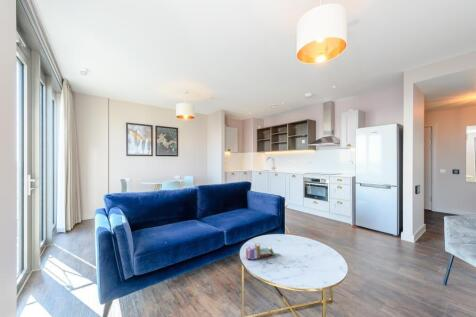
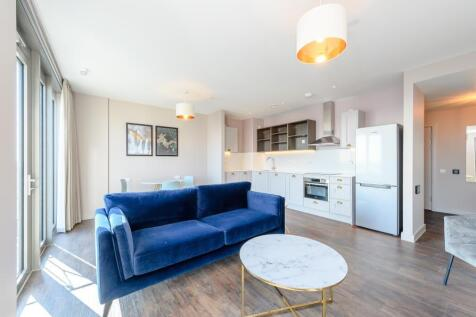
- book (260, 250)
